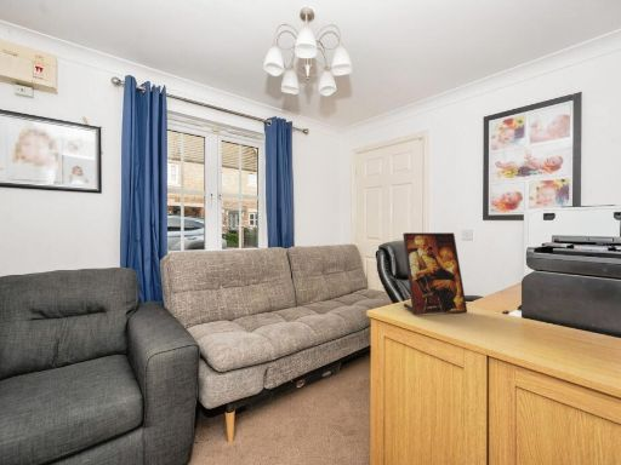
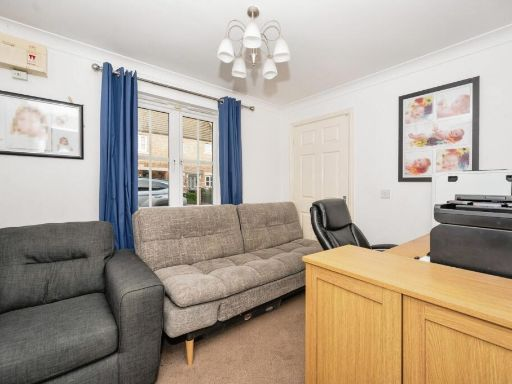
- picture frame (433, 271)
